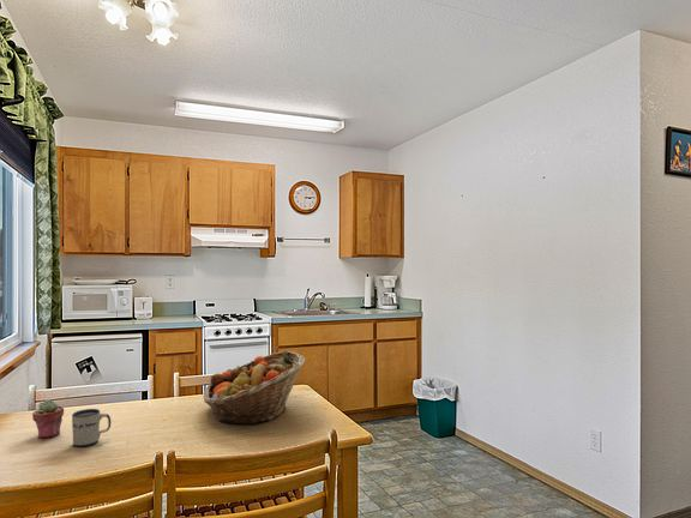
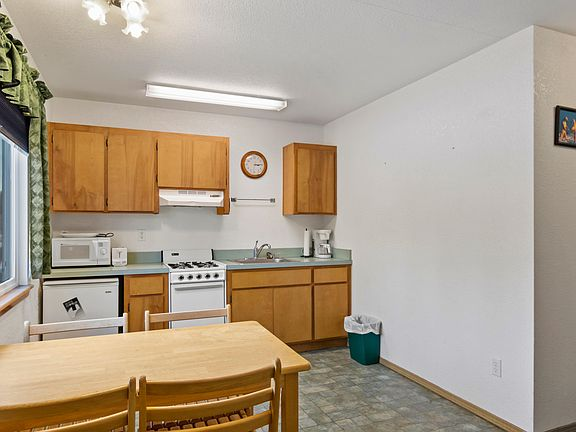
- mug (91, 427)
- potted succulent (48, 417)
- fruit basket (254, 384)
